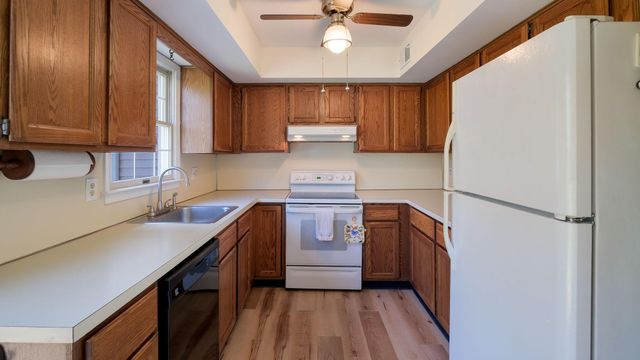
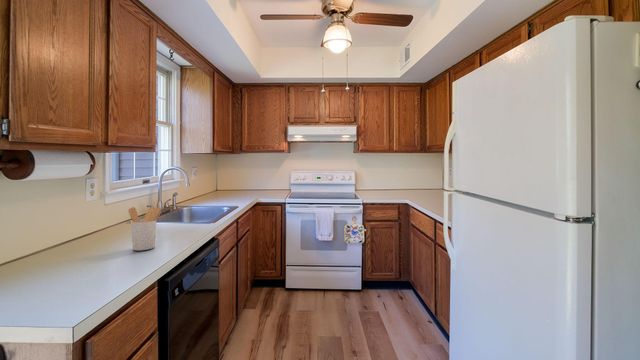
+ utensil holder (147, 226)
